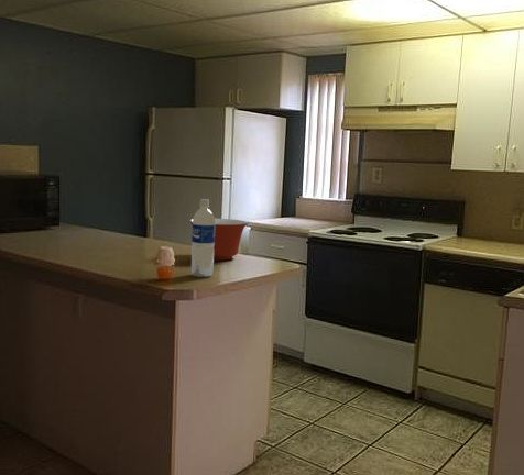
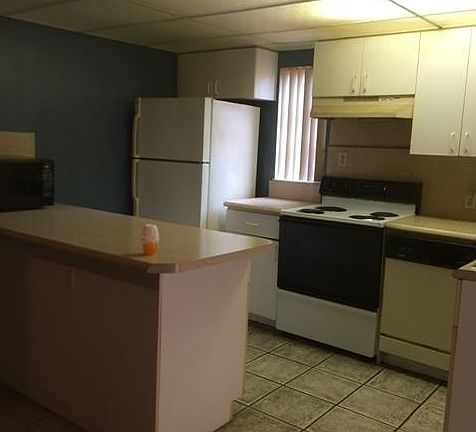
- mixing bowl (218, 239)
- water bottle (203, 238)
